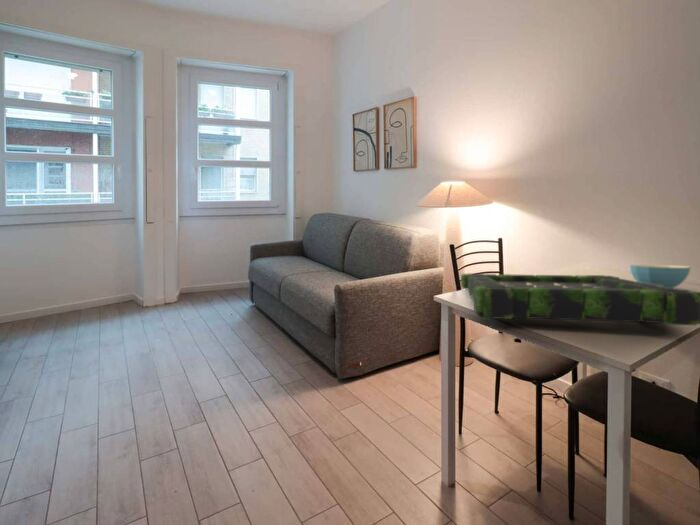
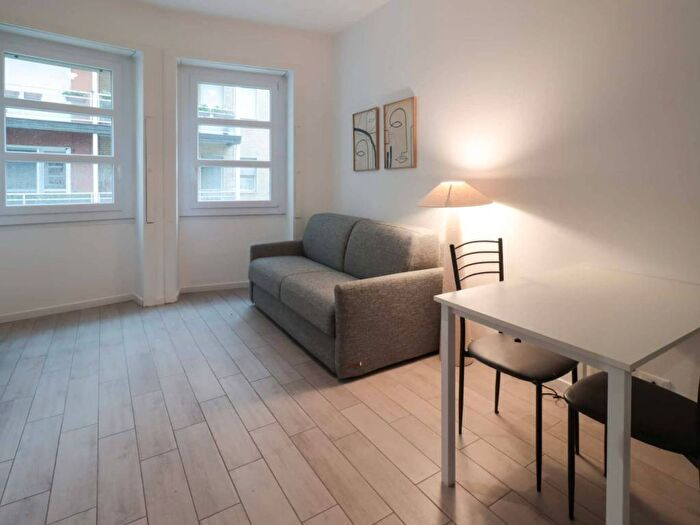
- plant pot (554, 293)
- cereal bowl (659, 277)
